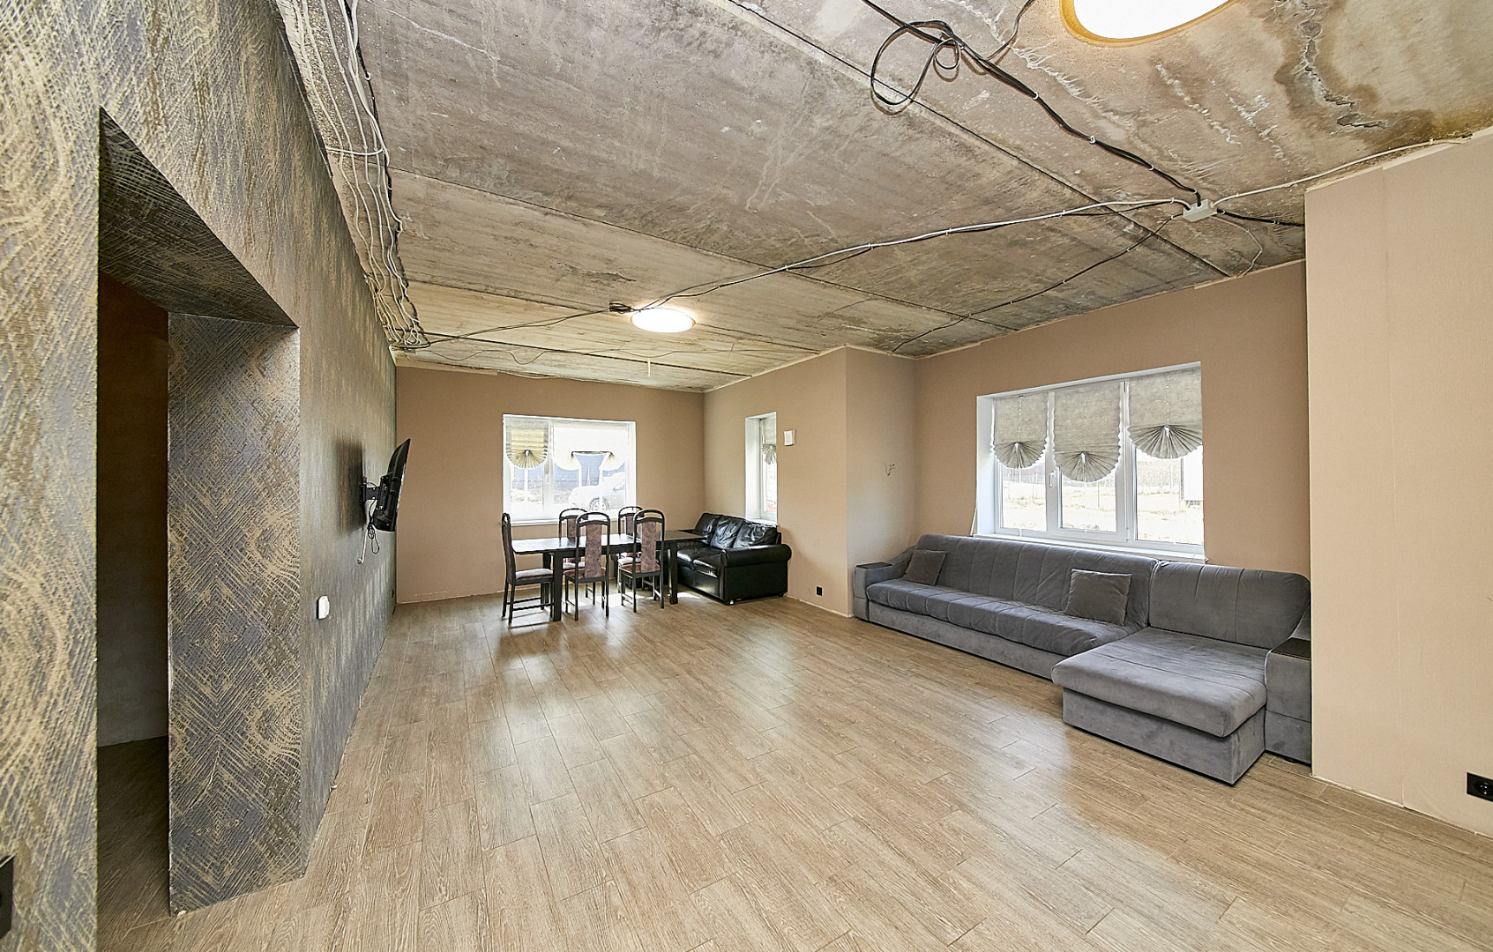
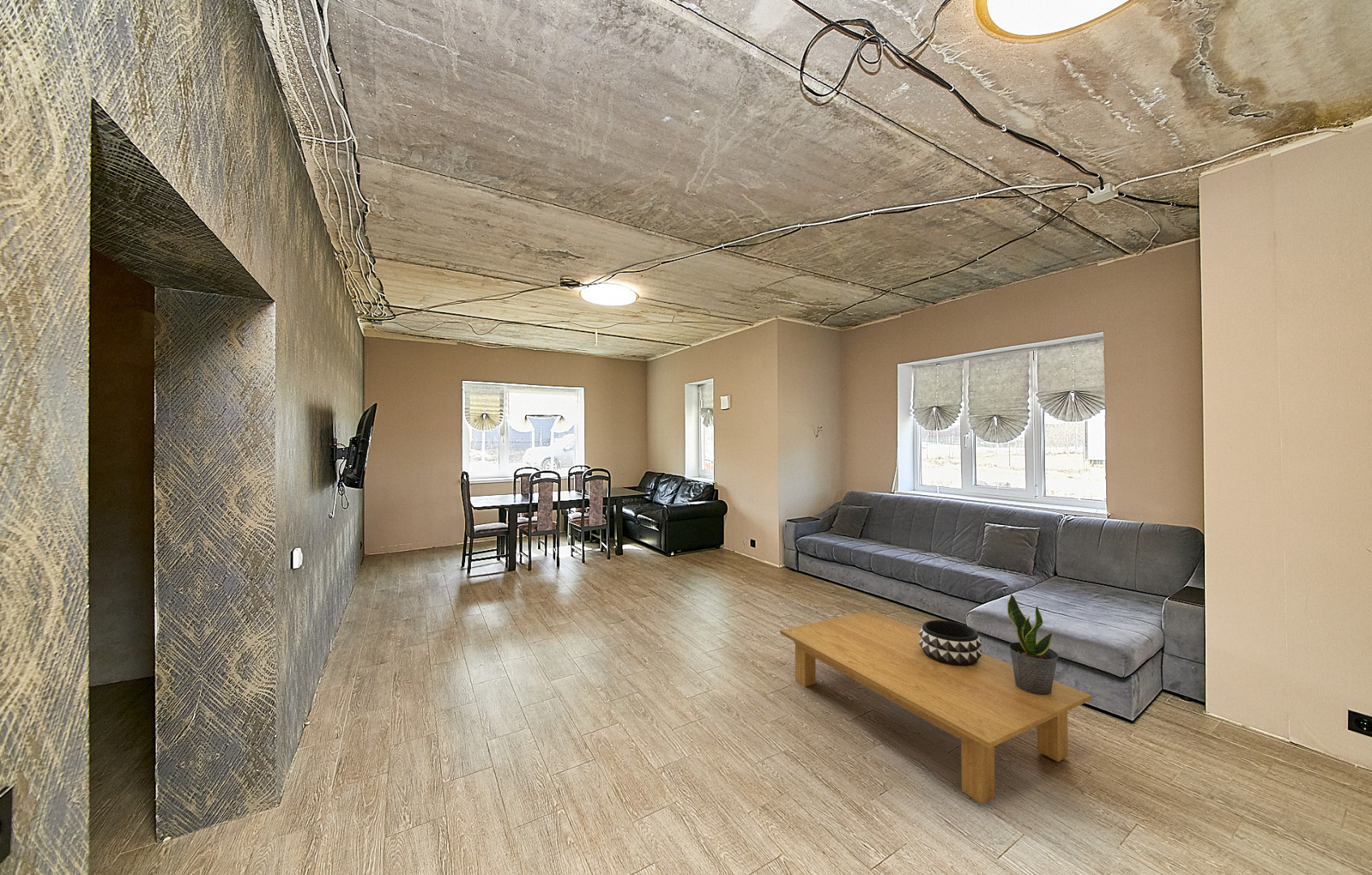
+ coffee table (913, 685)
+ decorative bowl (949, 641)
+ potted plant (1032, 642)
